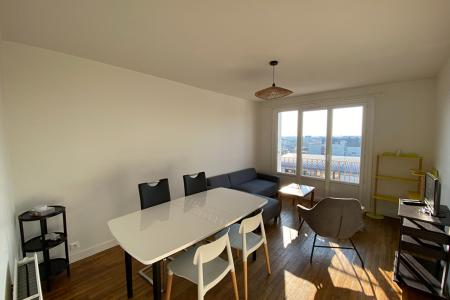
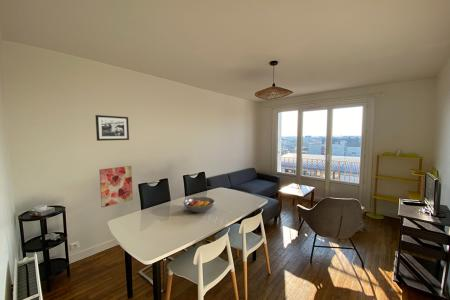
+ fruit bowl (199, 204)
+ wall art (117, 185)
+ picture frame (113, 128)
